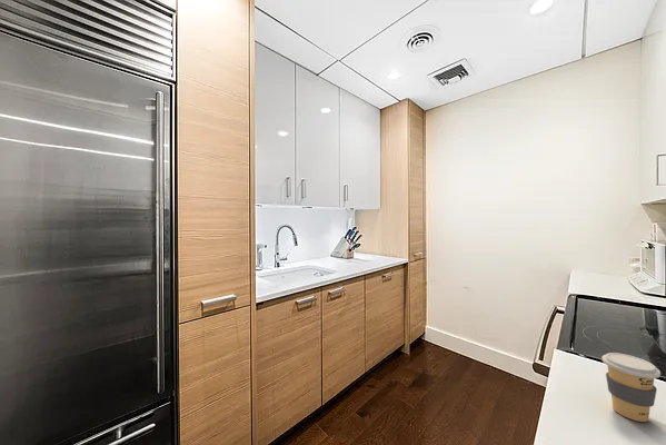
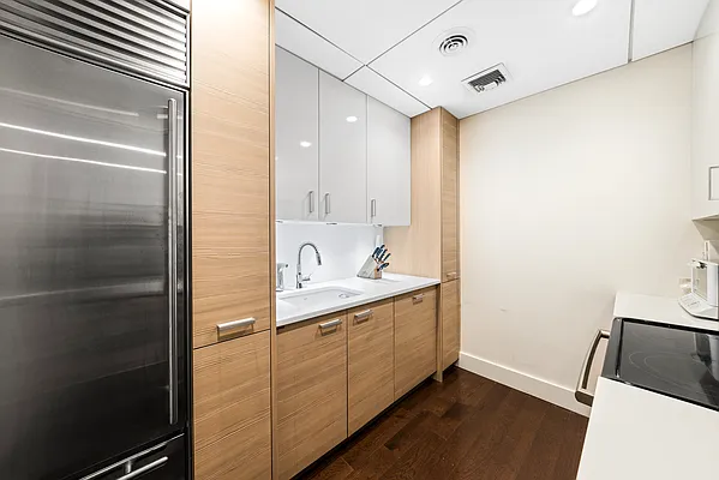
- coffee cup (629, 386)
